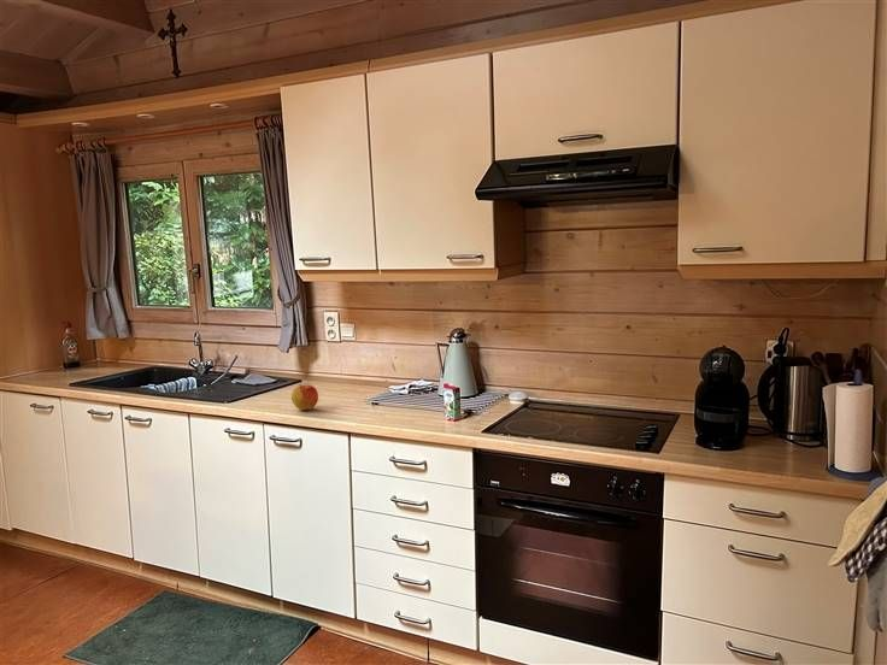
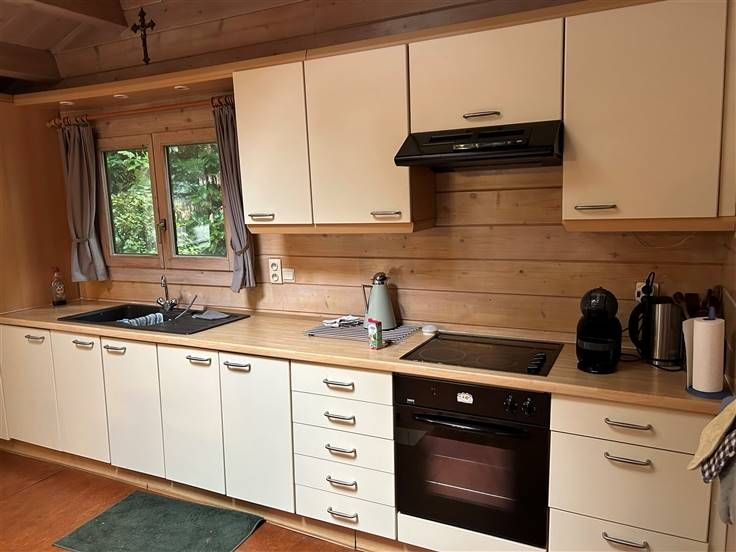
- apple (304, 396)
